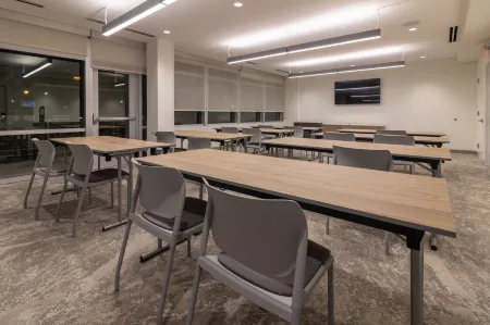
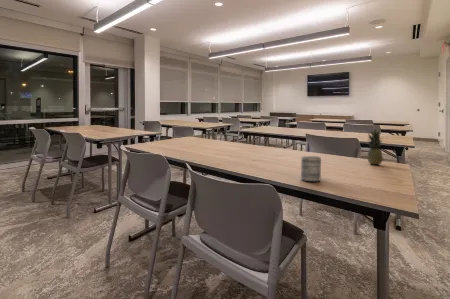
+ mug (311, 166)
+ fruit (374, 146)
